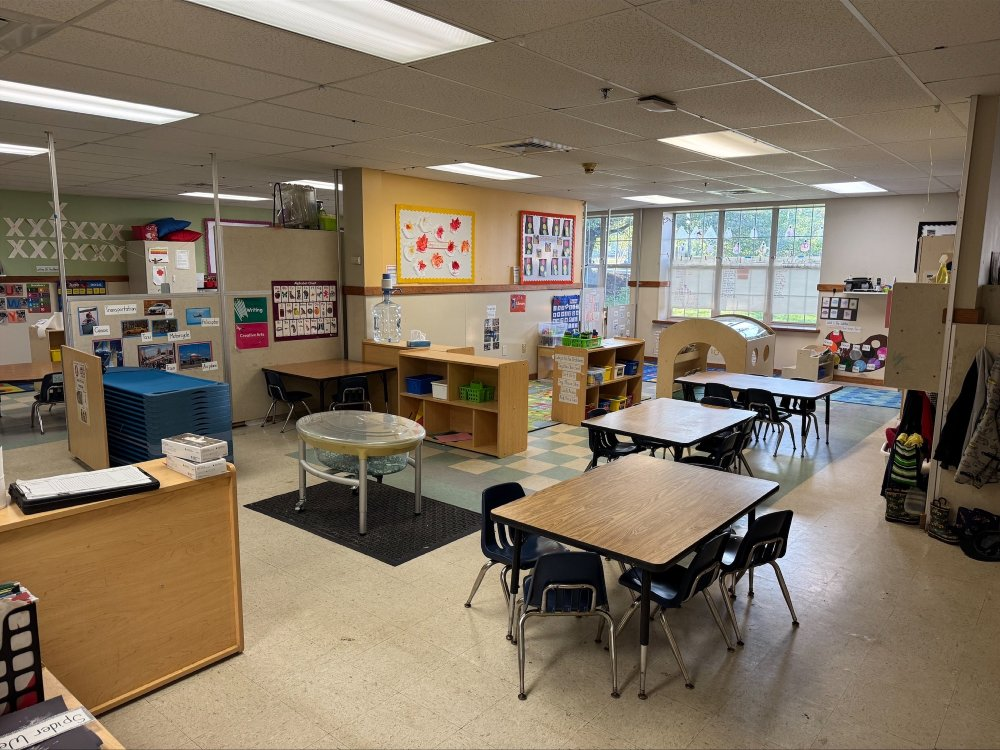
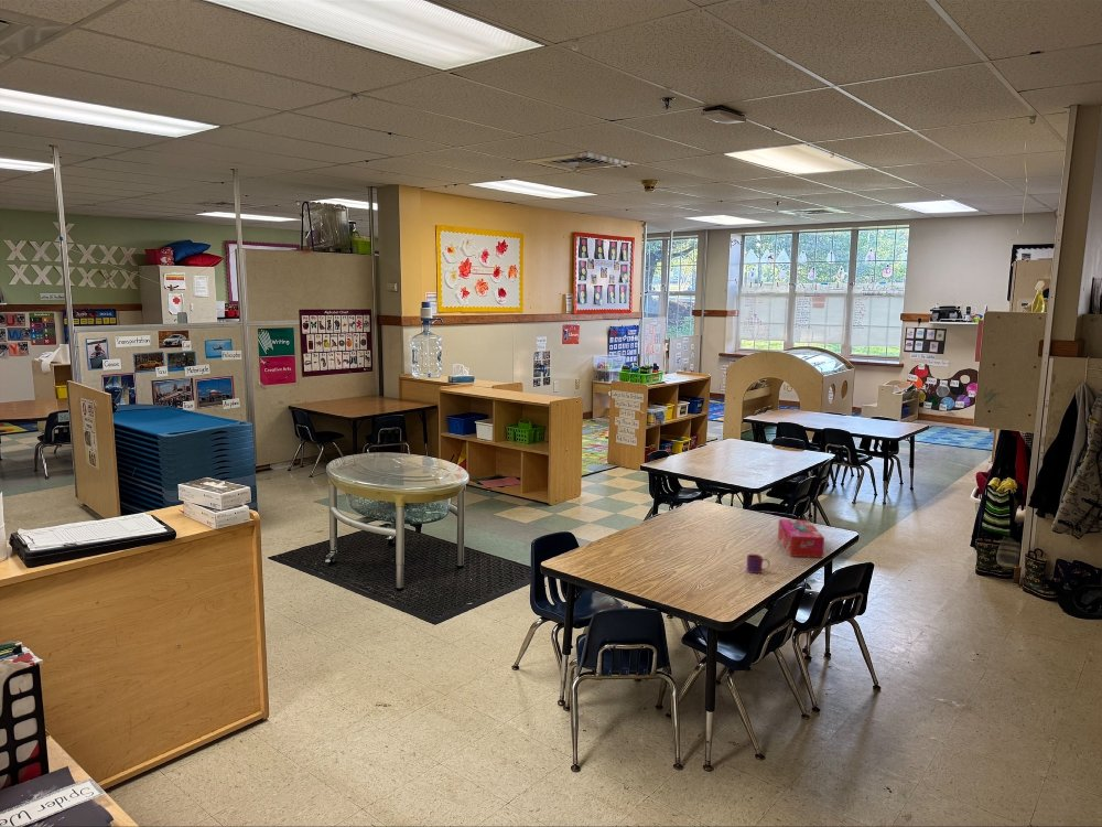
+ mug (757, 563)
+ tissue box (800, 537)
